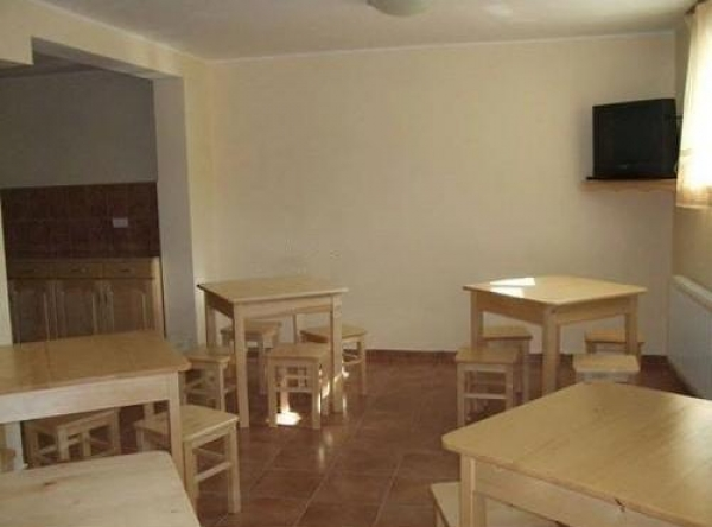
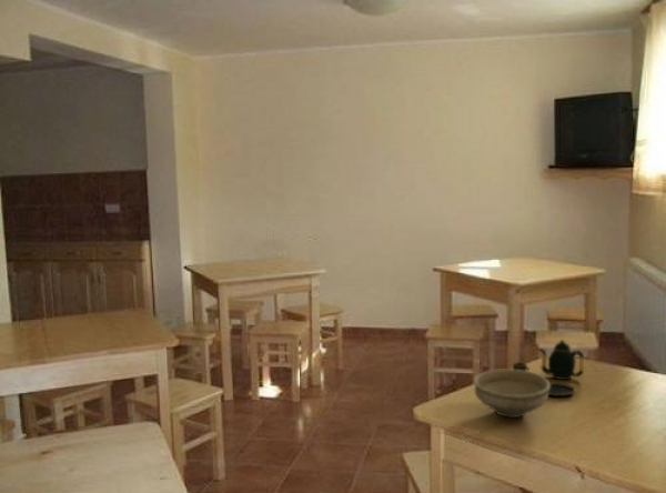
+ bowl (511, 395)
+ teapot (543, 363)
